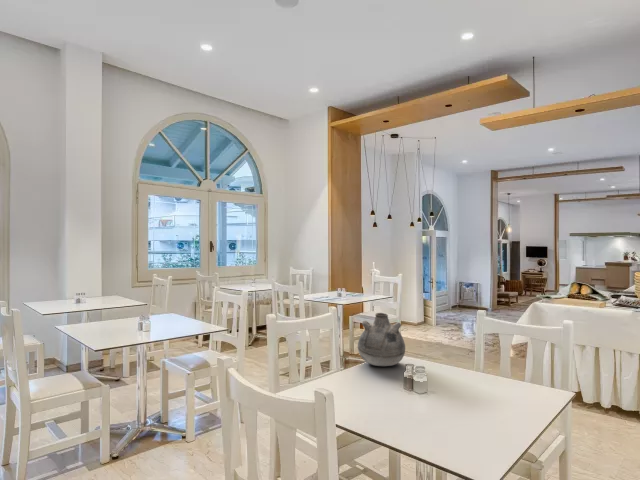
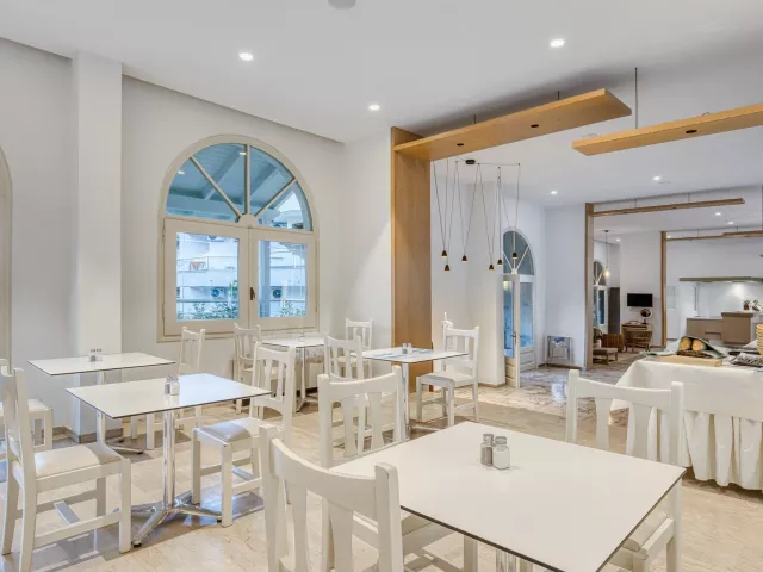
- vase (381, 338)
